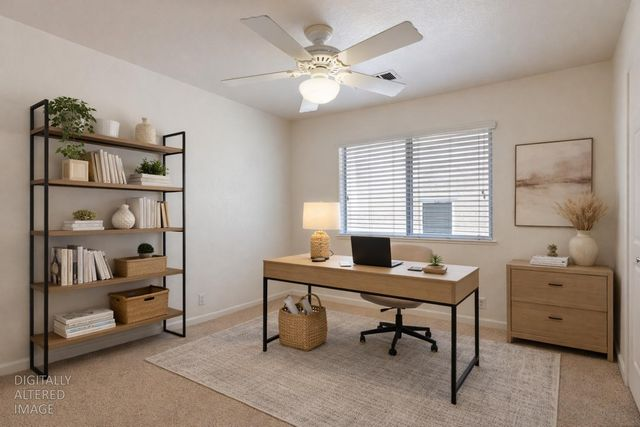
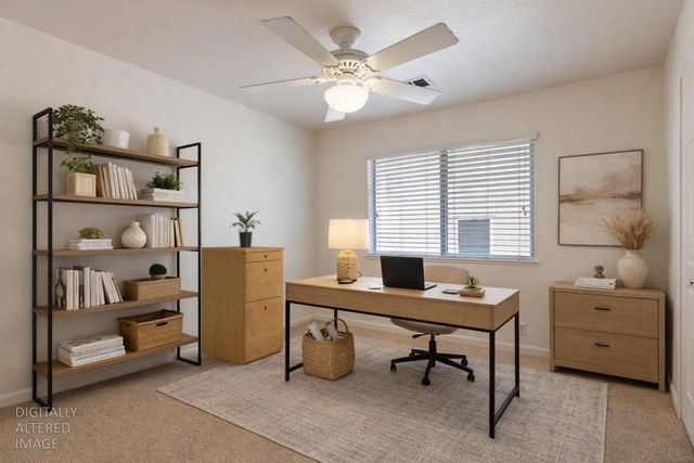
+ filing cabinet (242, 299)
+ potted plant (245, 229)
